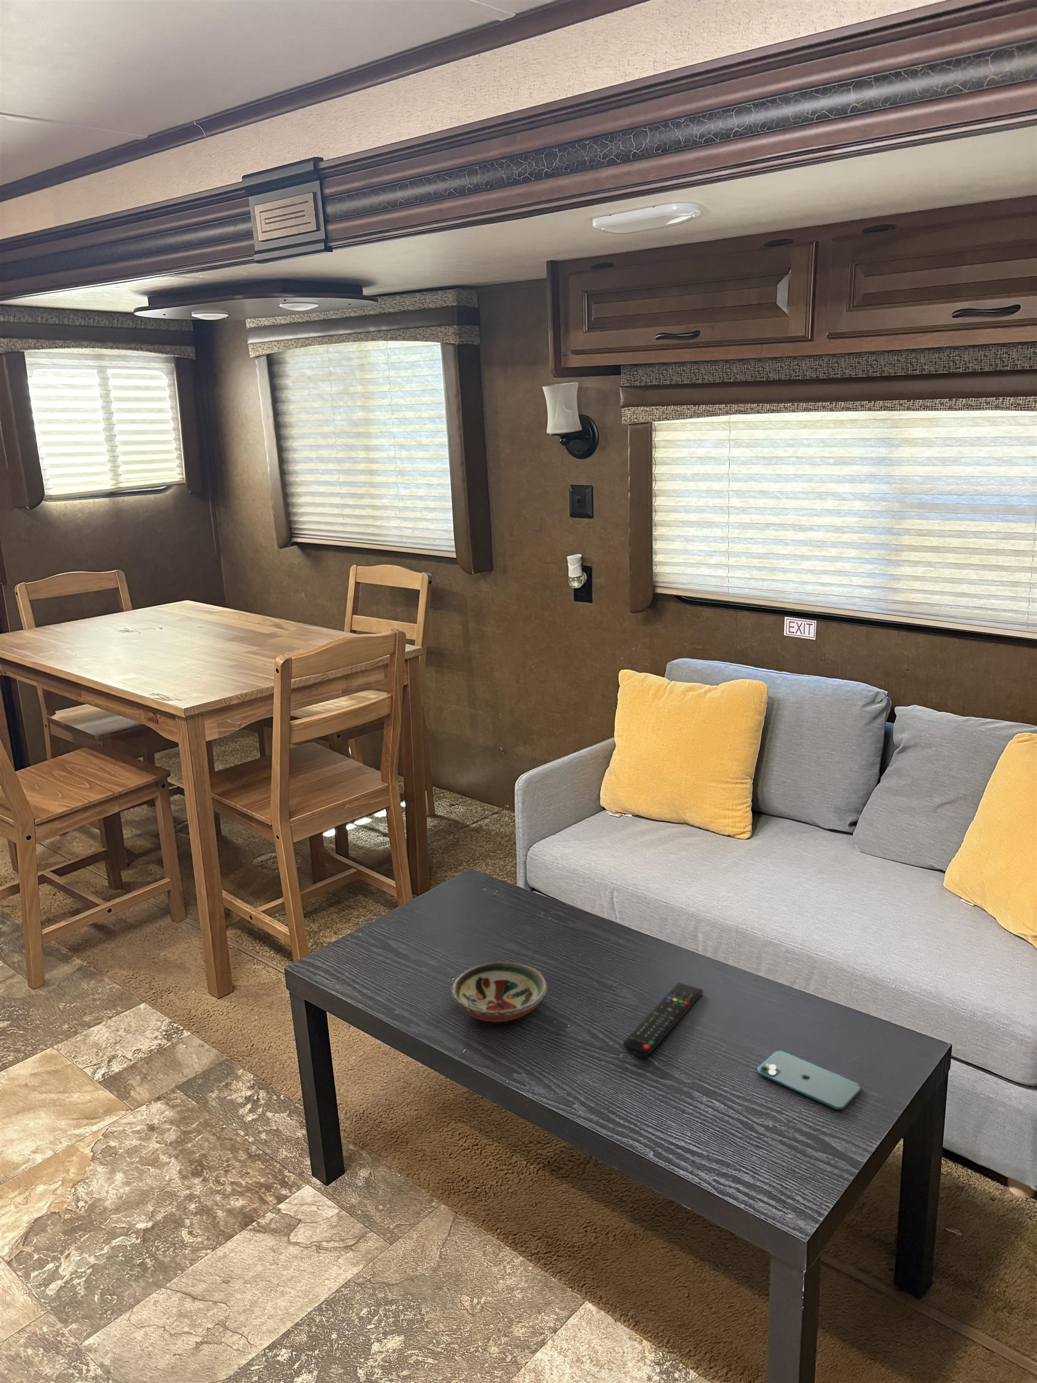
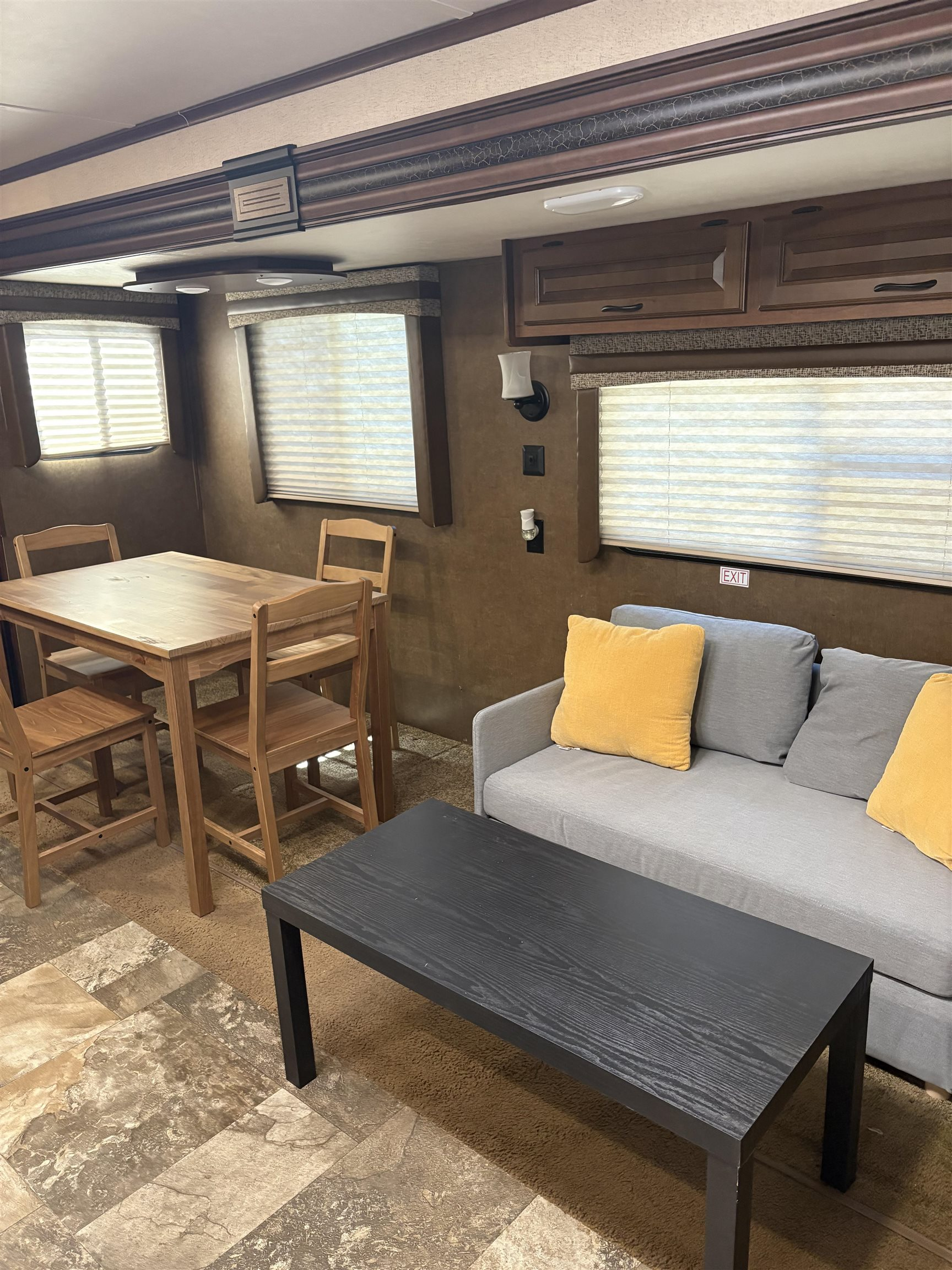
- smartphone (808, 1079)
- decorative bowl (499, 996)
- remote control (663, 1018)
